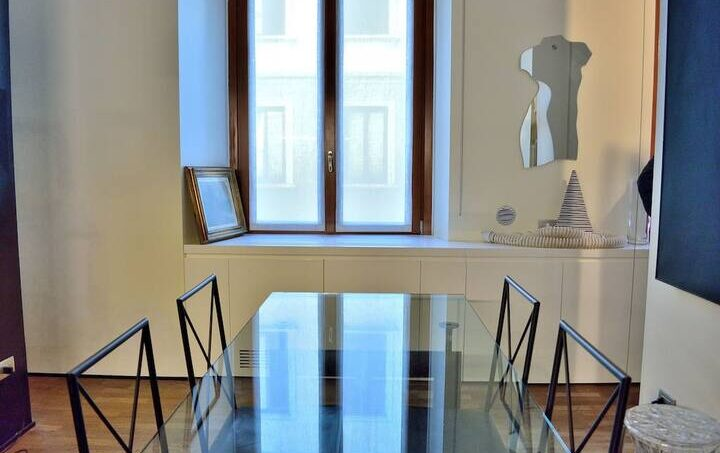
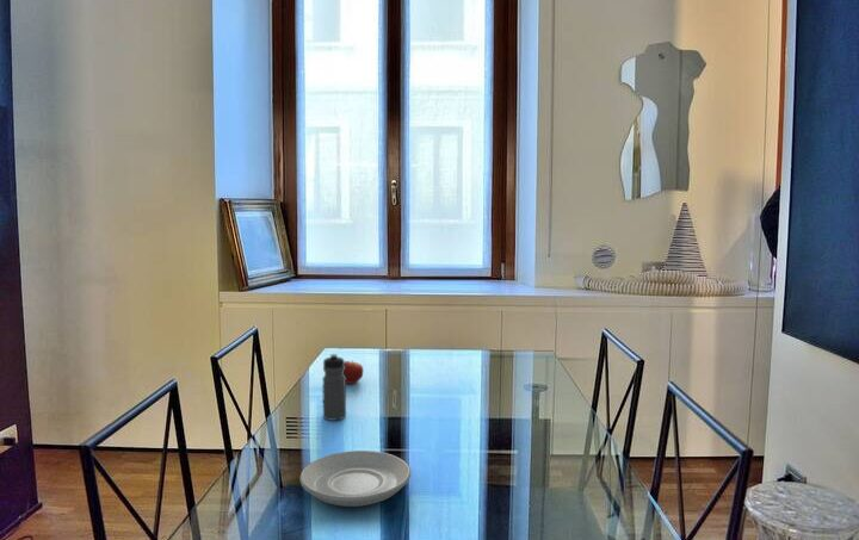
+ plate (356, 479)
+ fruit (351, 372)
+ water bottle (334, 385)
